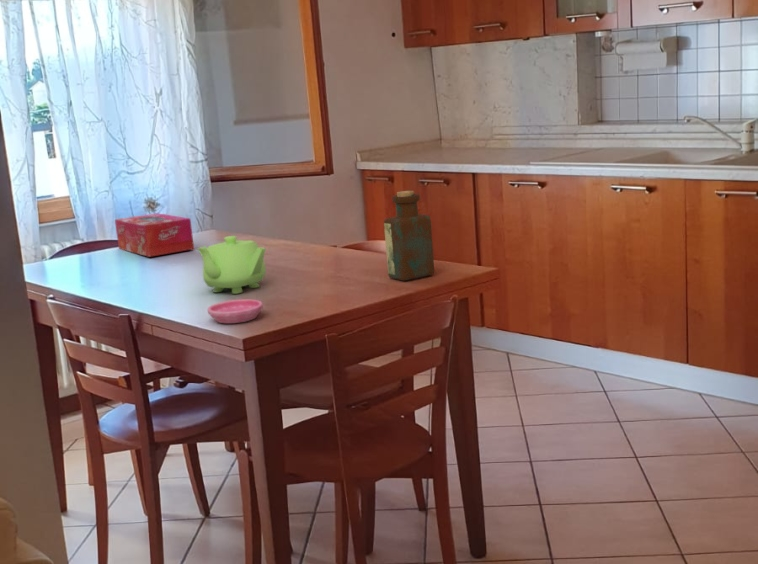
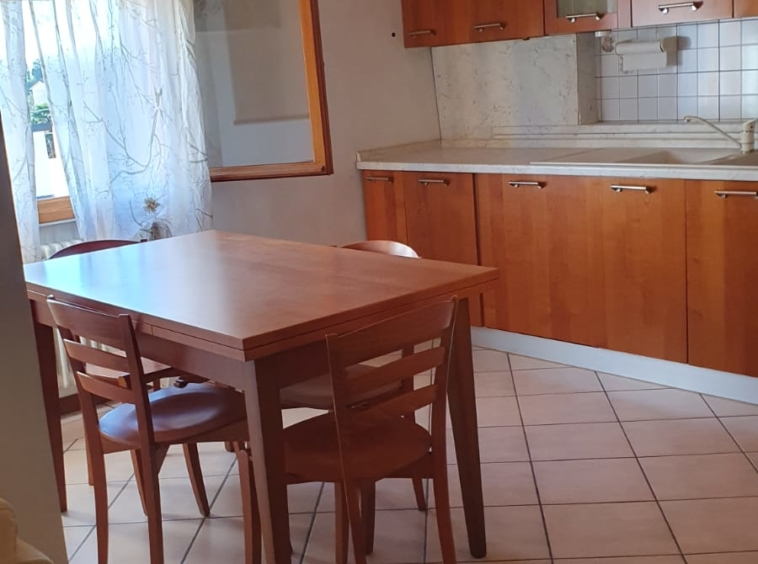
- saucer (235, 311)
- tissue box (153, 234)
- bottle (408, 234)
- teapot (229, 263)
